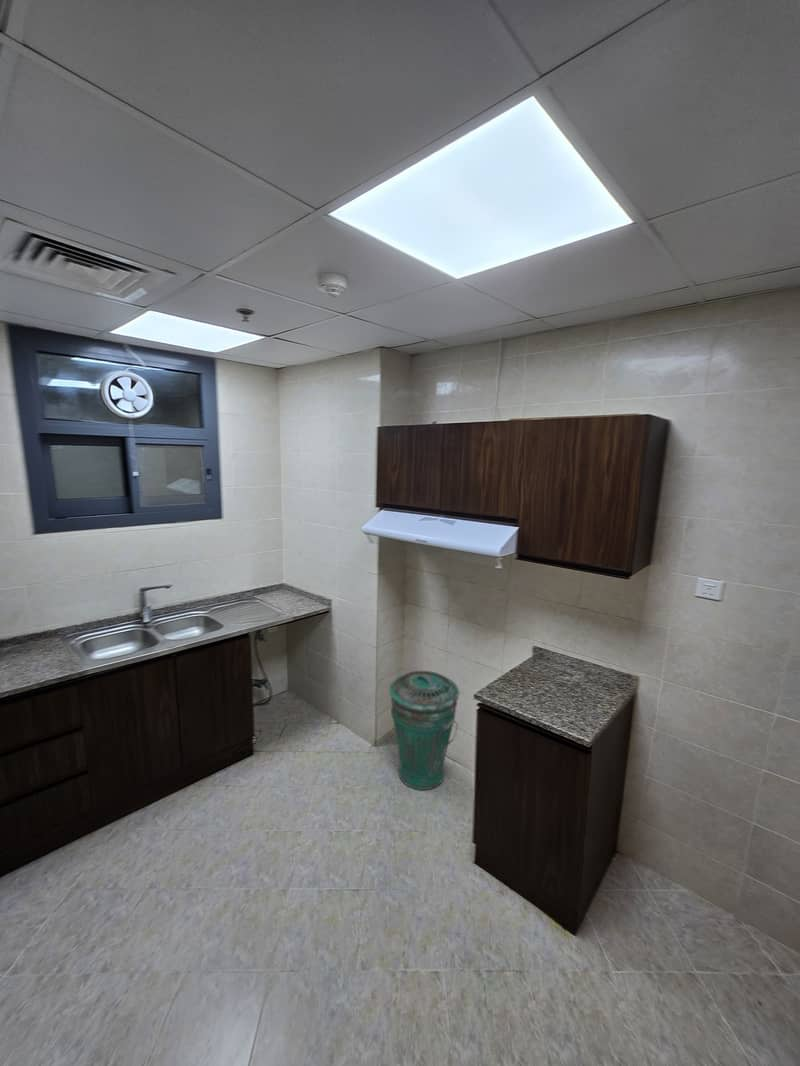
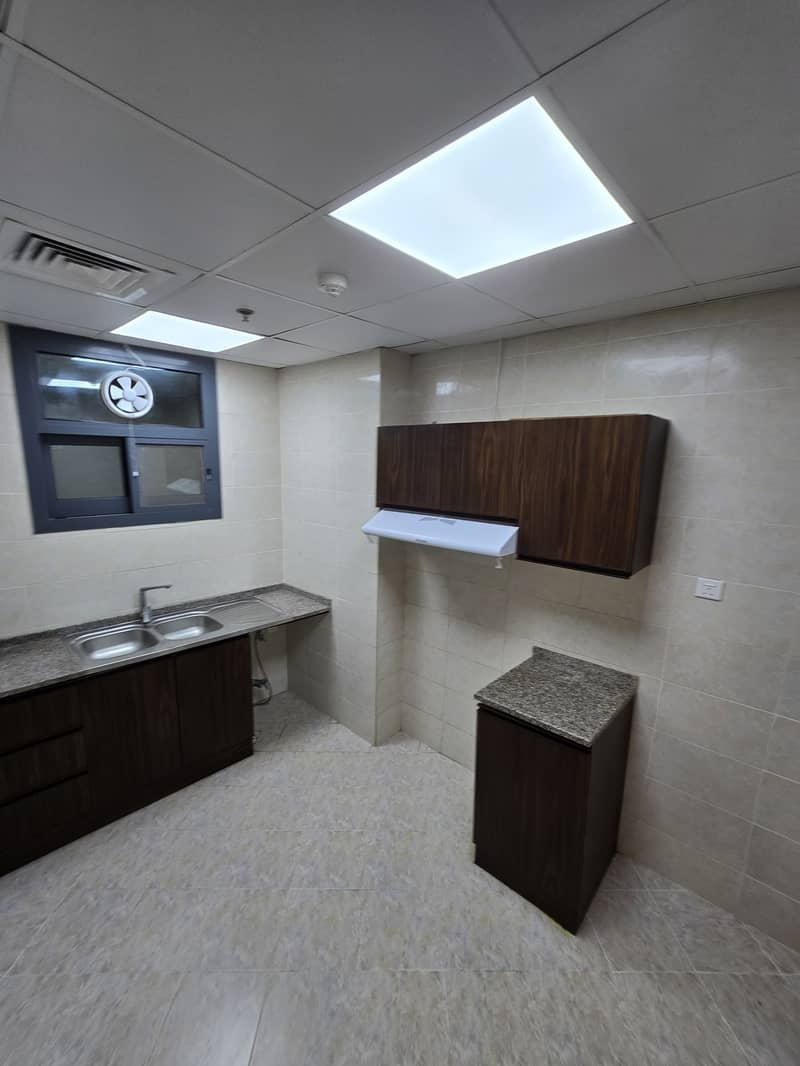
- trash can (423, 725)
